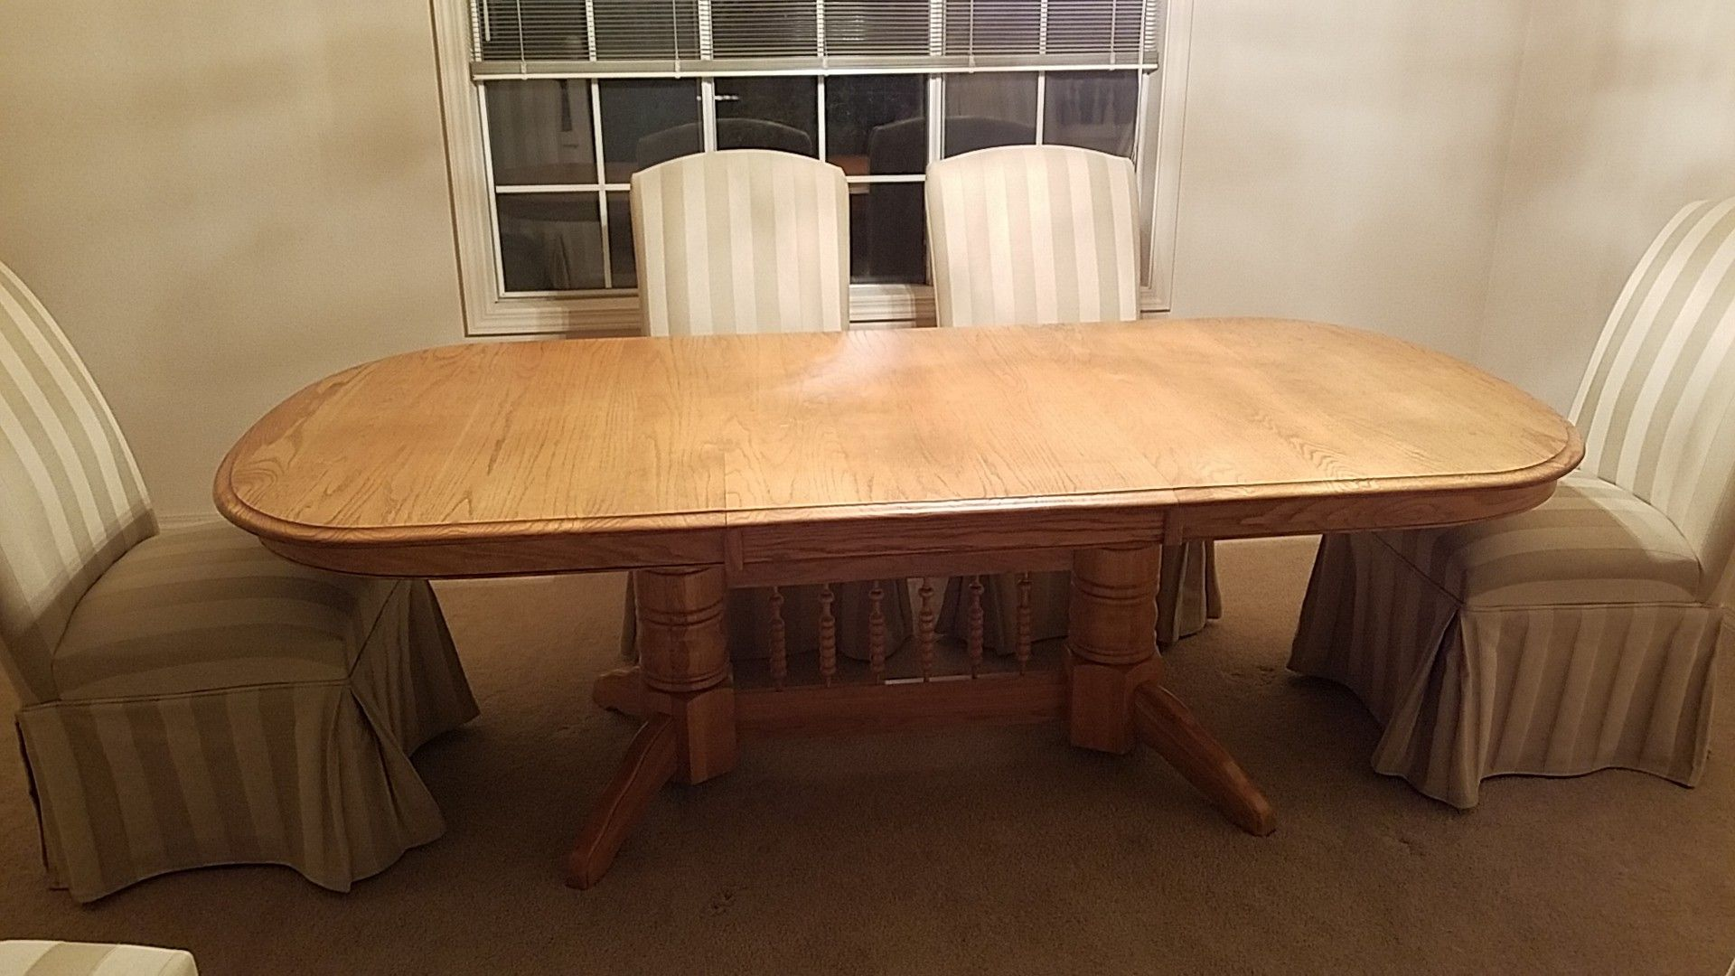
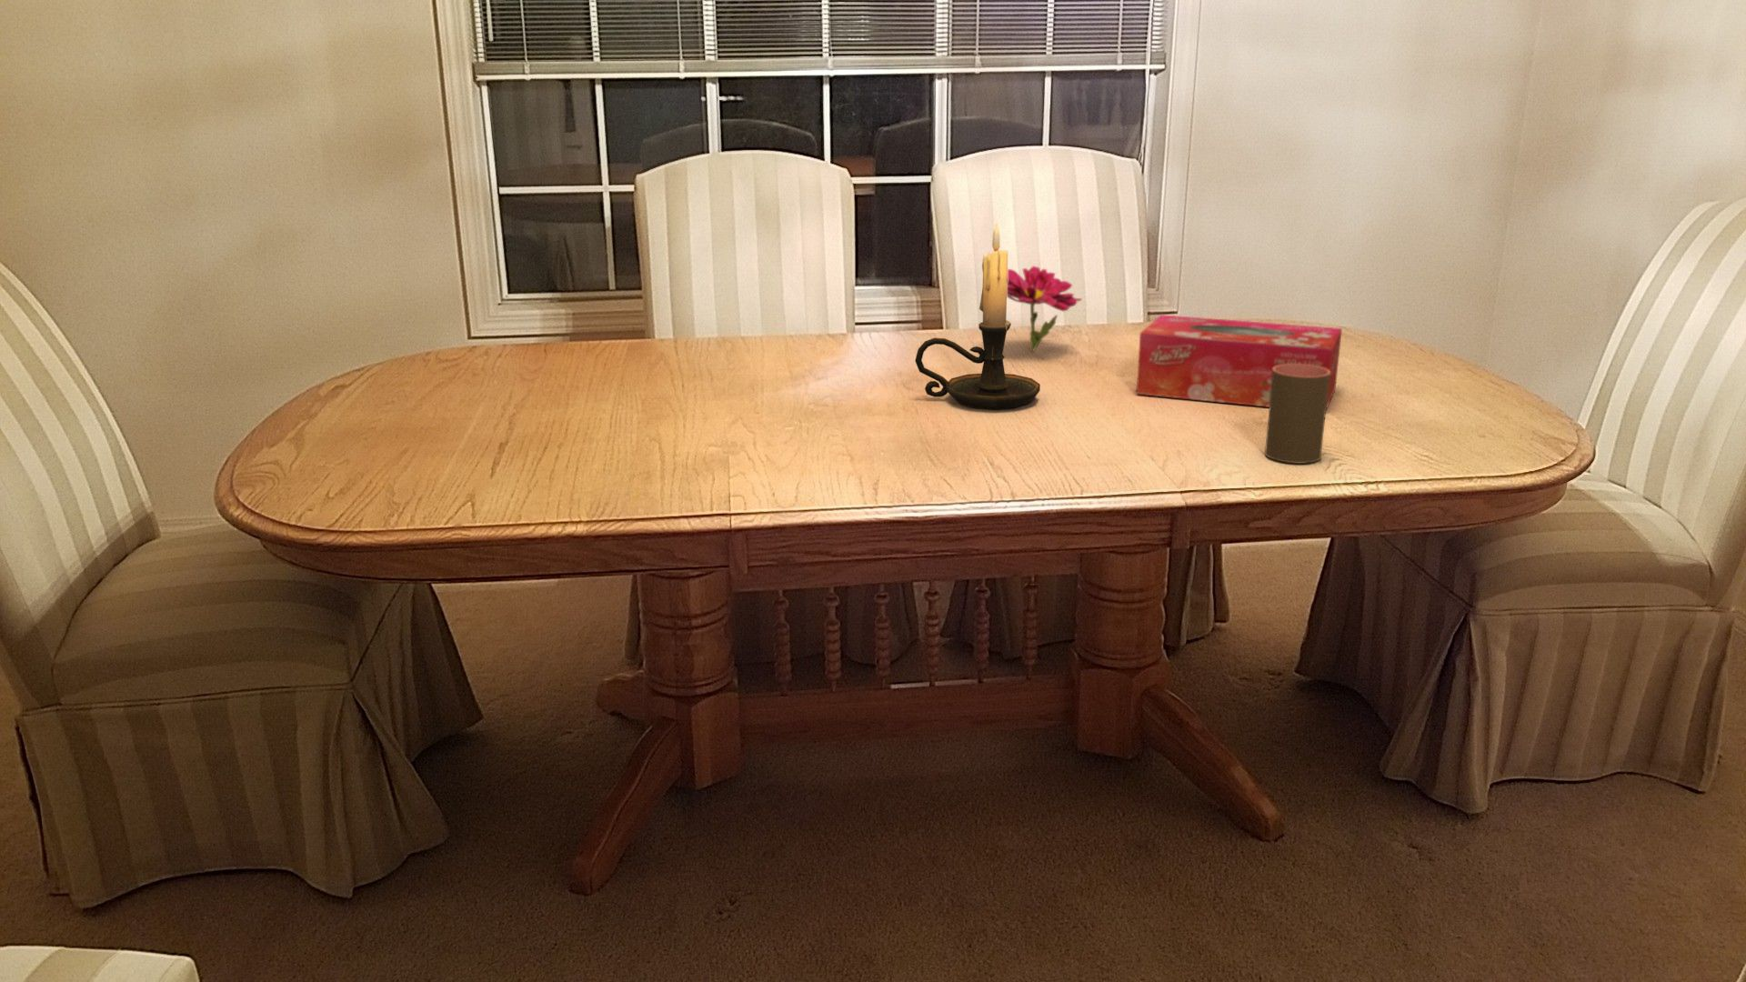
+ flower (1032, 312)
+ cup (1296, 412)
+ tissue box (1239, 361)
+ candle holder (981, 311)
